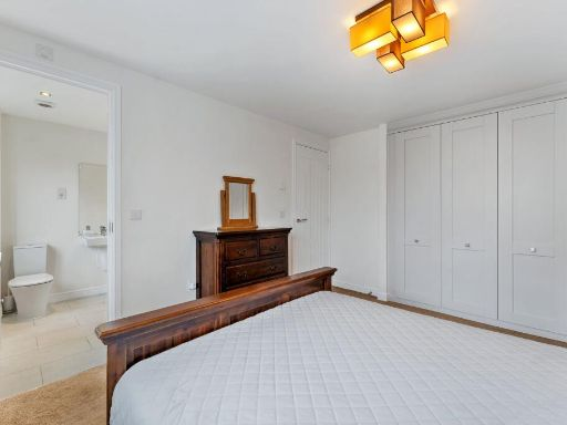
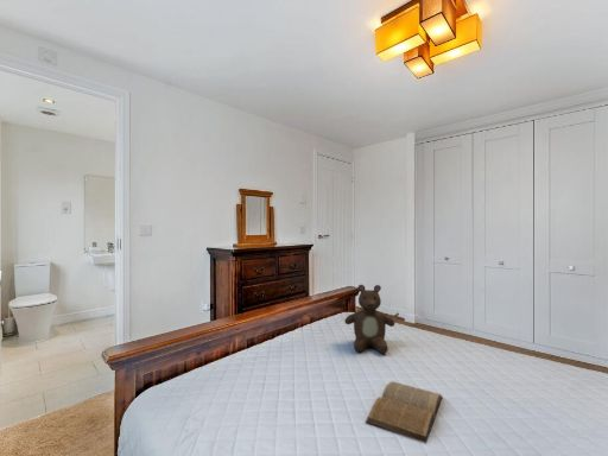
+ teddy bear (369, 316)
+ book (406, 404)
